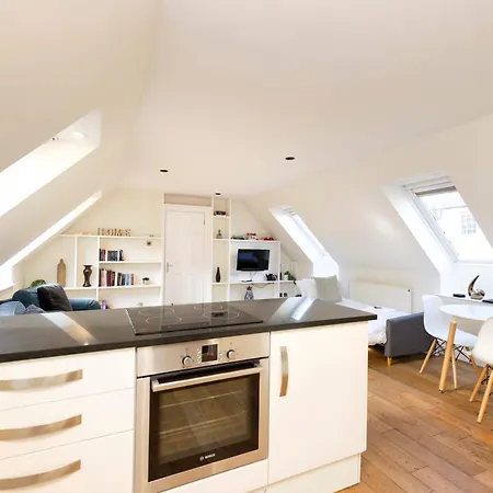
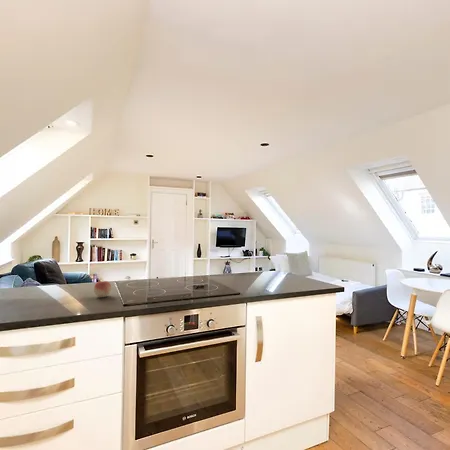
+ fruit (102, 288)
